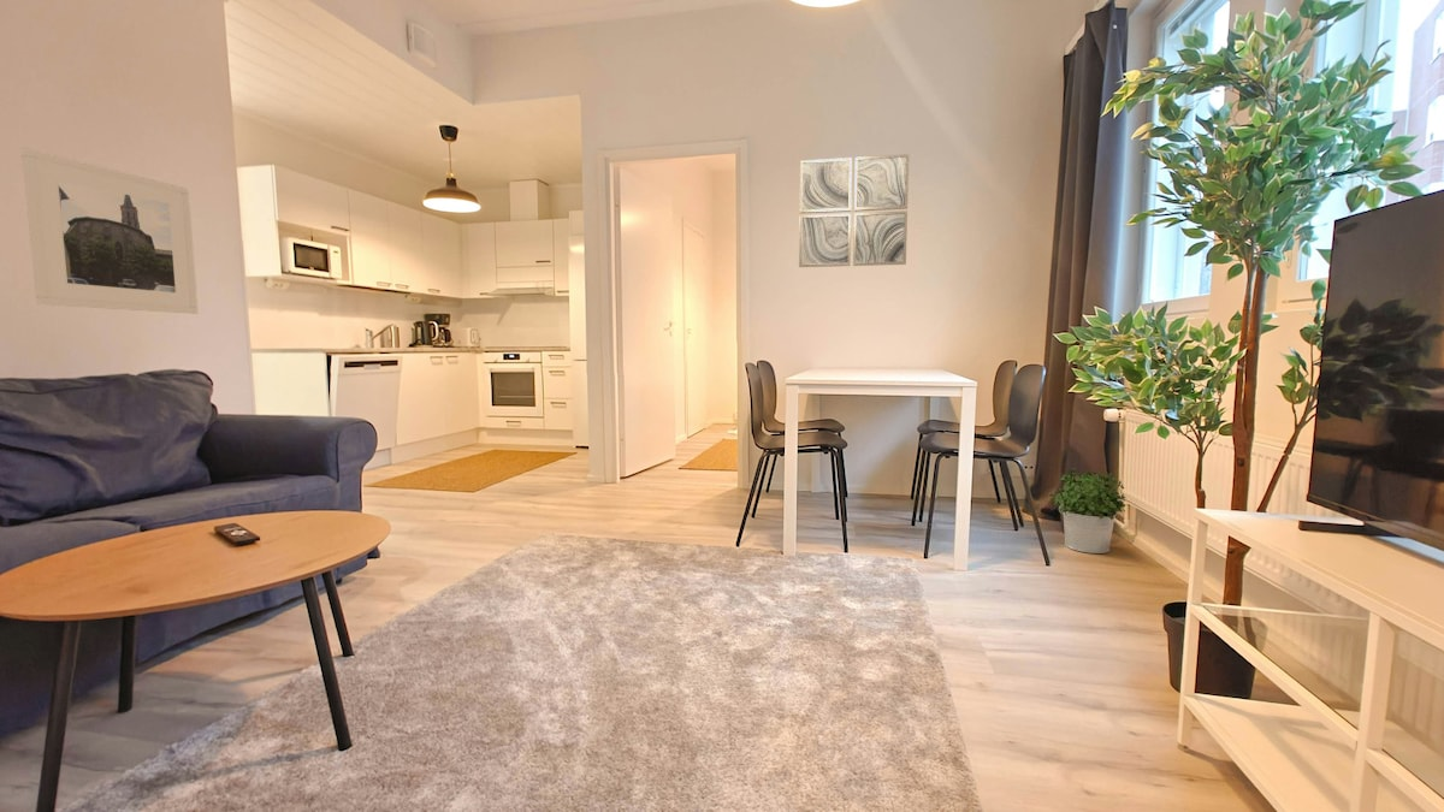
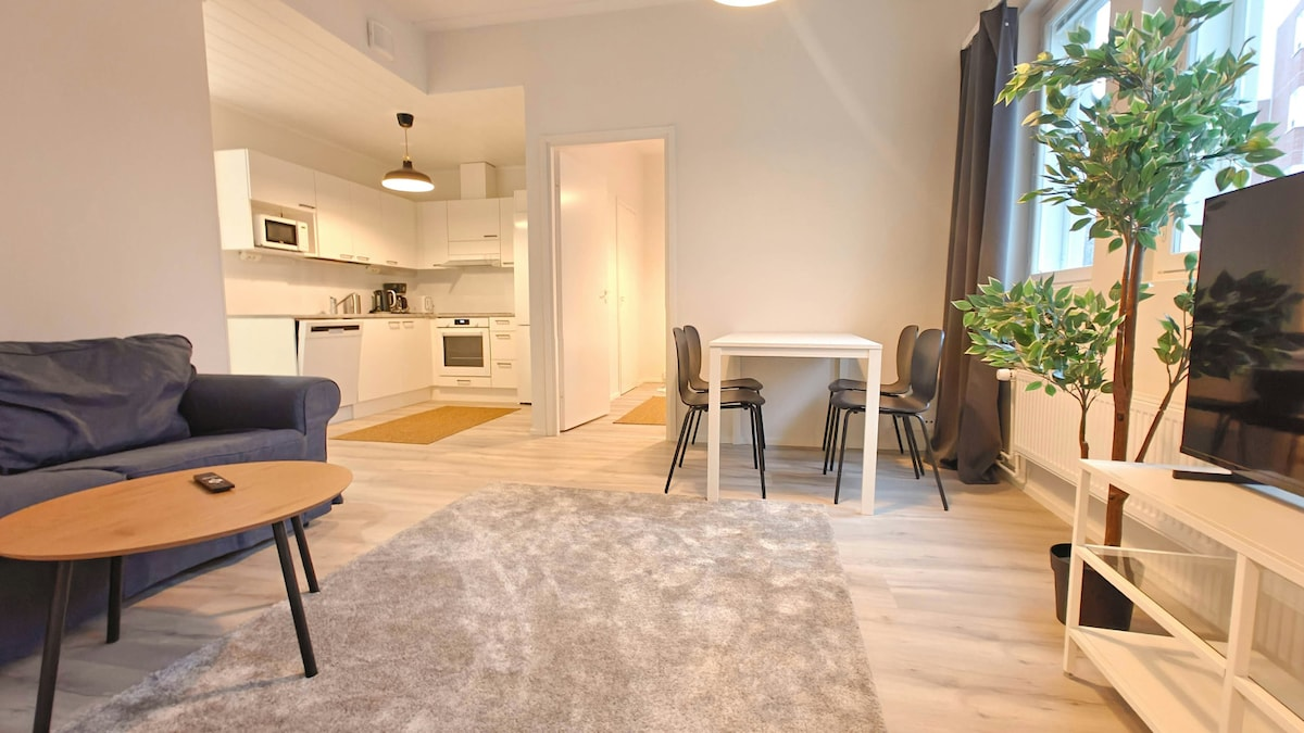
- potted plant (1084, 508)
- wall art (854, 213)
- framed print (119, 241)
